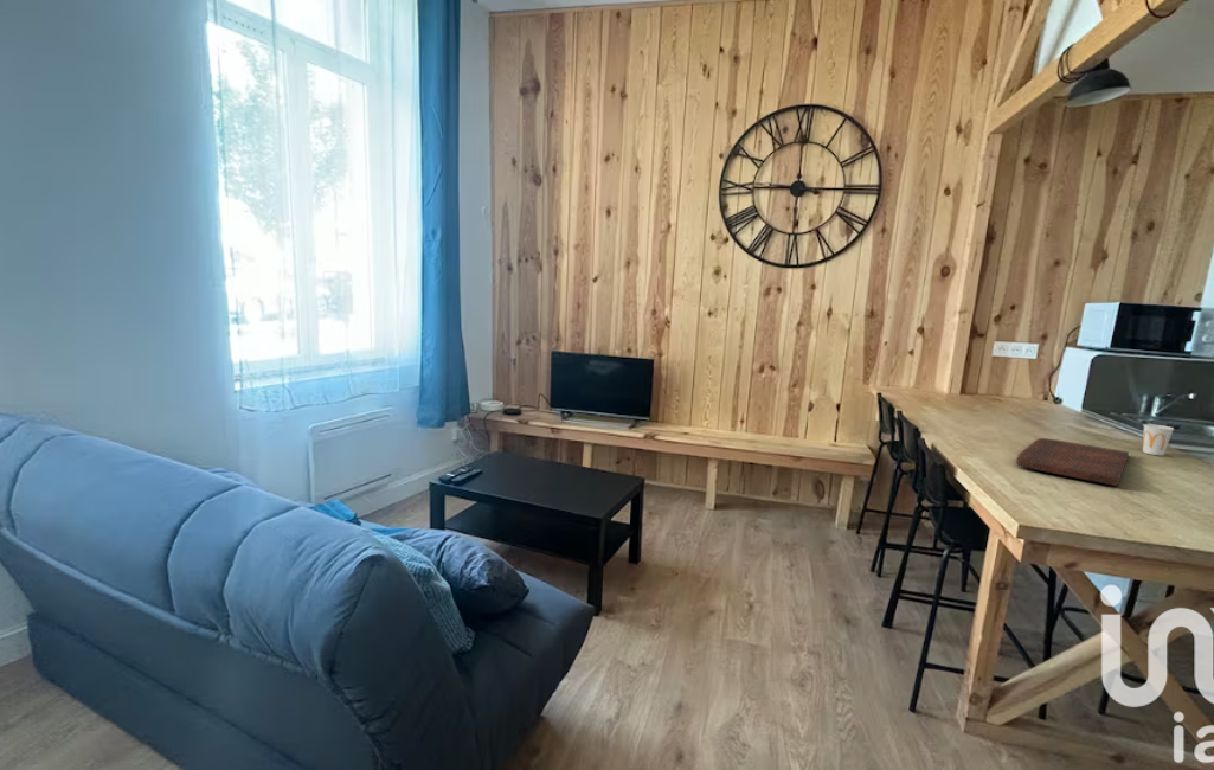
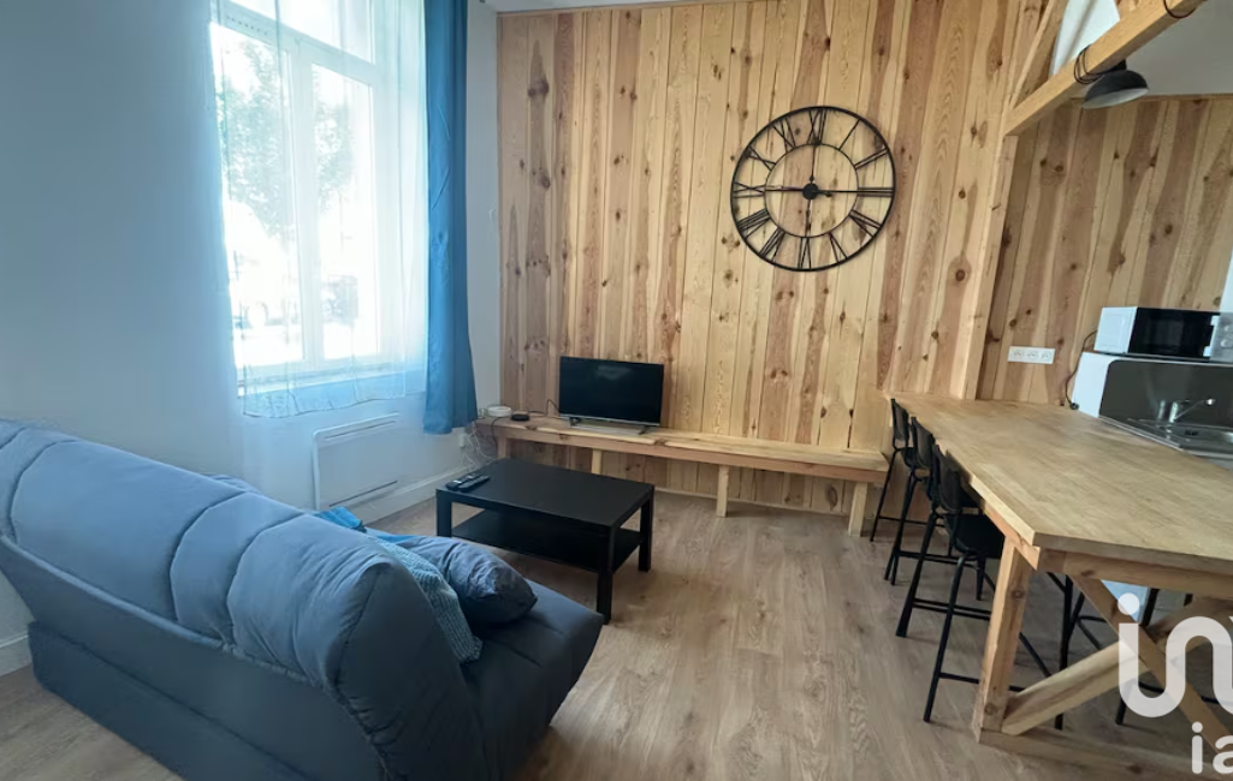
- cutting board (1073, 457)
- cup (1155, 439)
